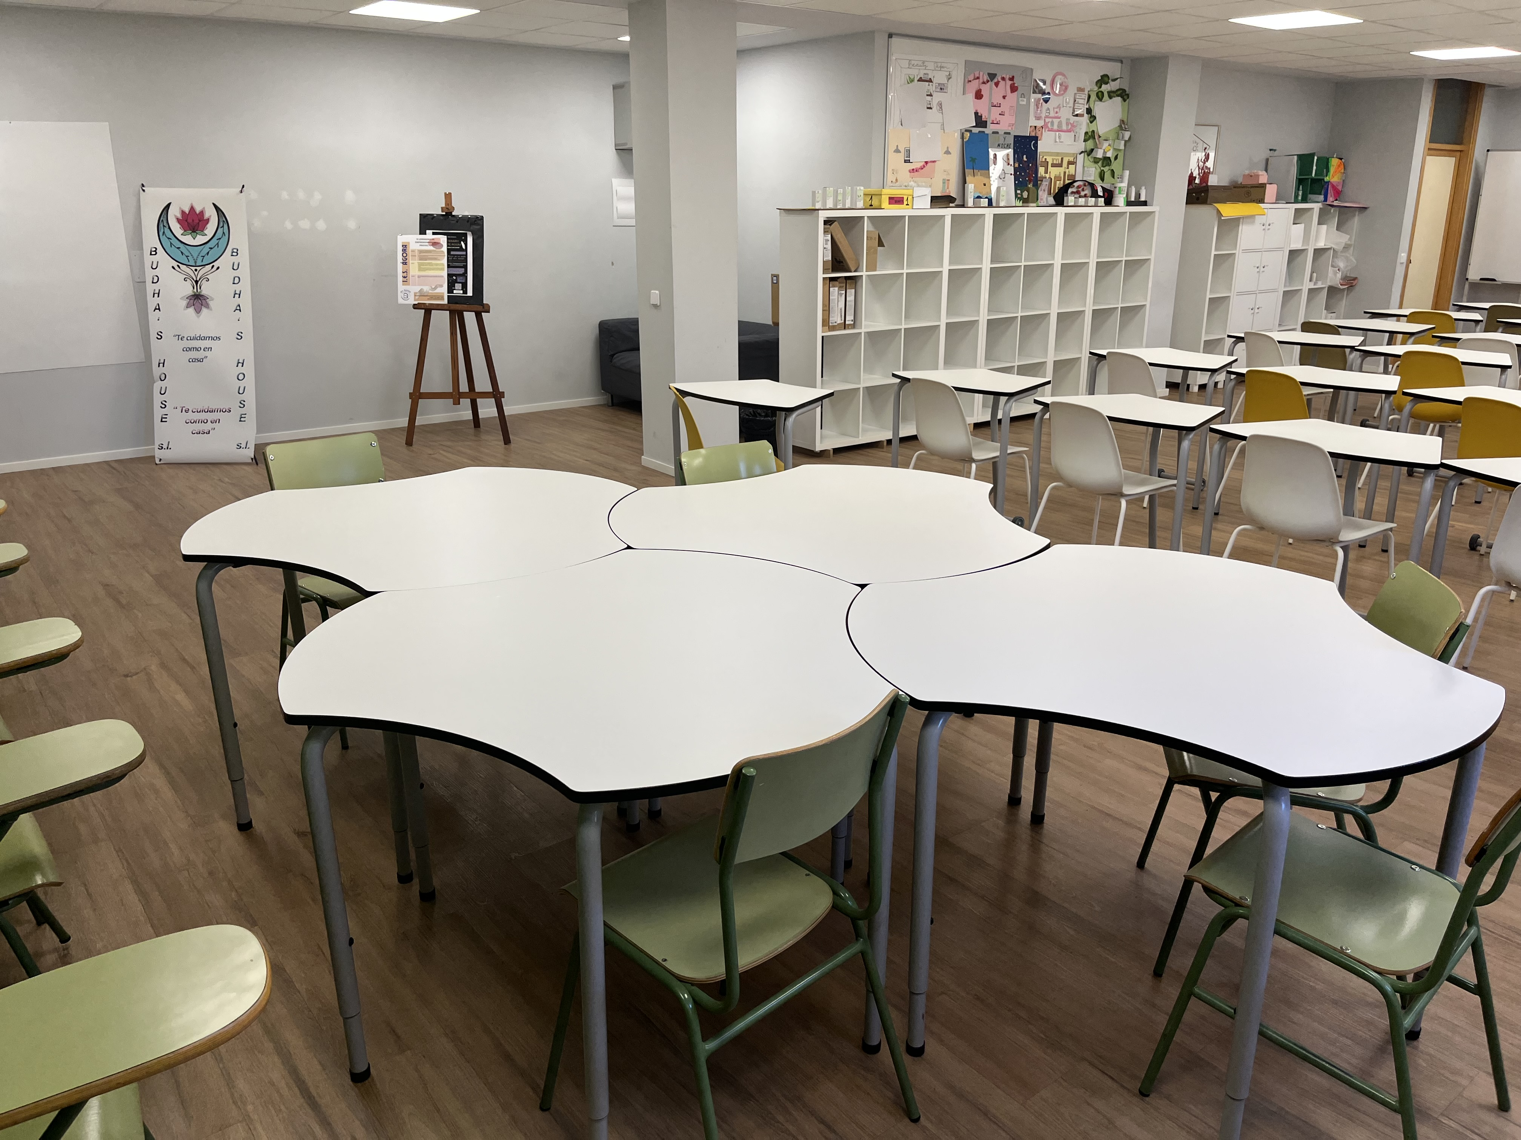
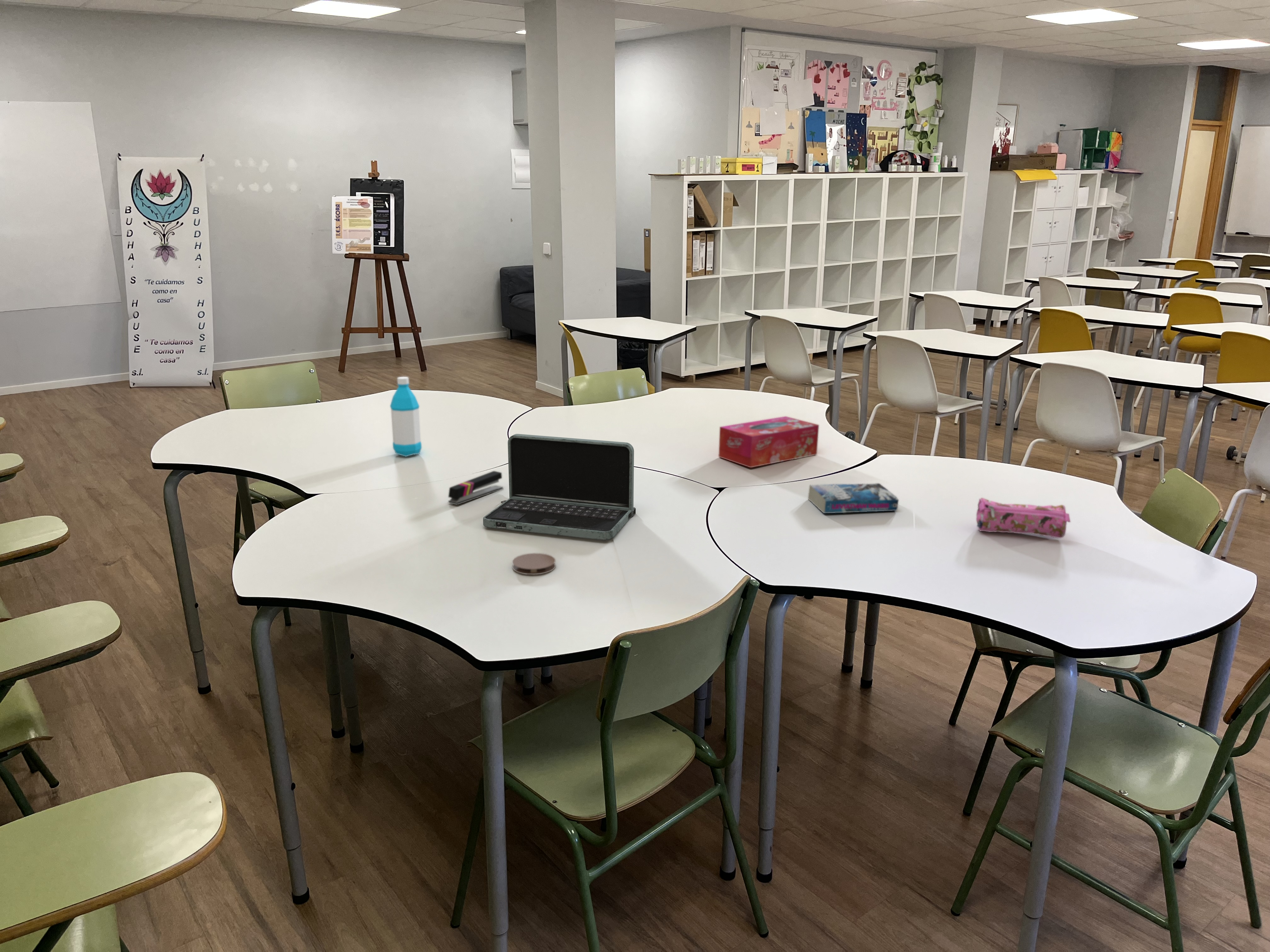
+ coaster (534, 564)
+ water bottle (405, 416)
+ book (852, 497)
+ laptop (557, 482)
+ pencil case (1021, 518)
+ tissue box (769, 441)
+ stapler (476, 487)
